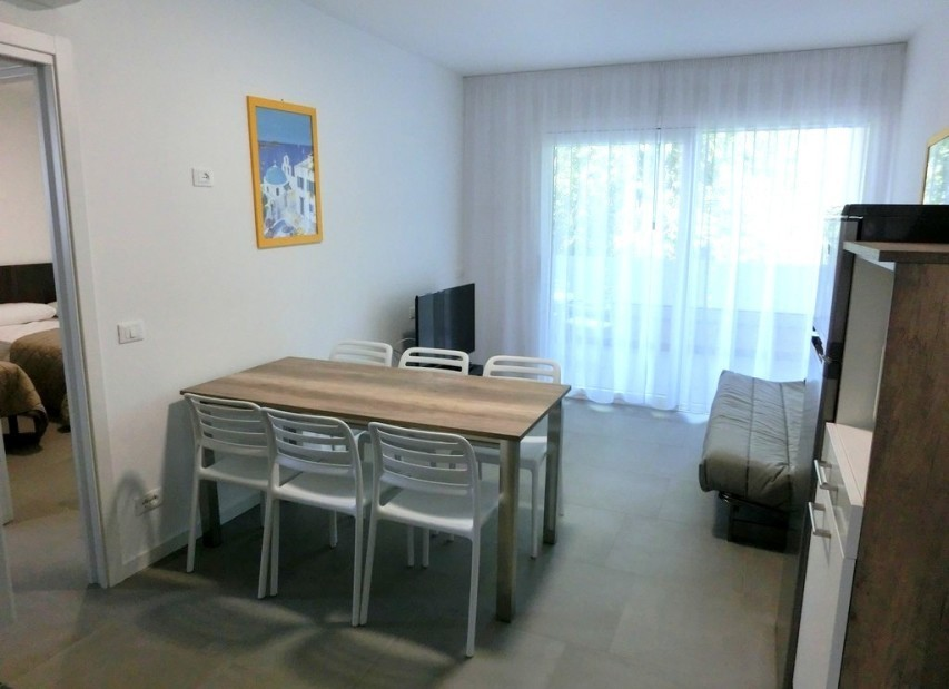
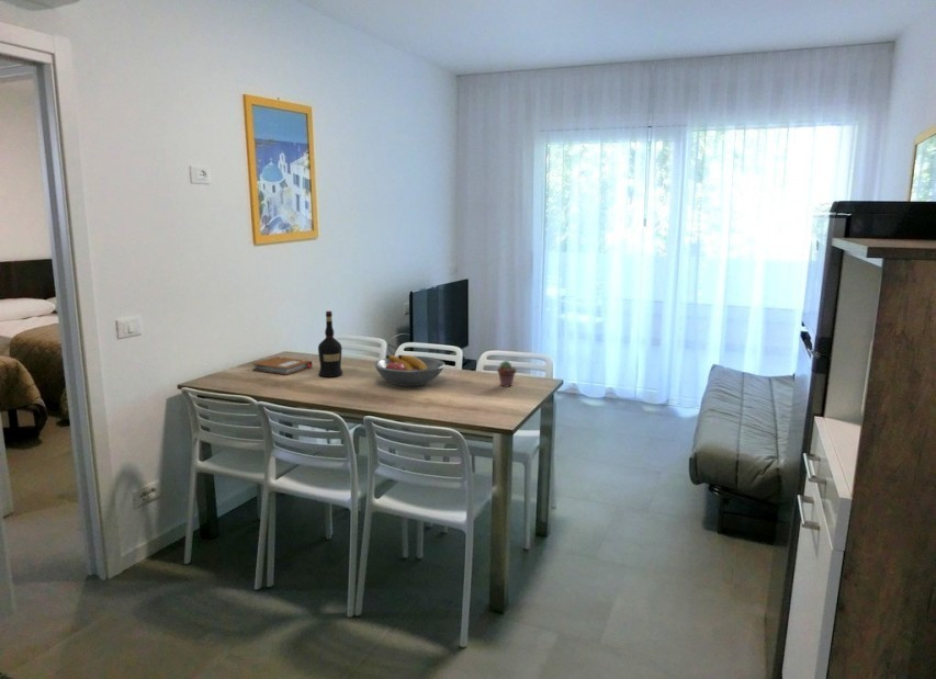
+ liquor (329, 343)
+ potted succulent (506, 373)
+ fruit bowl (409, 370)
+ notebook (283, 364)
